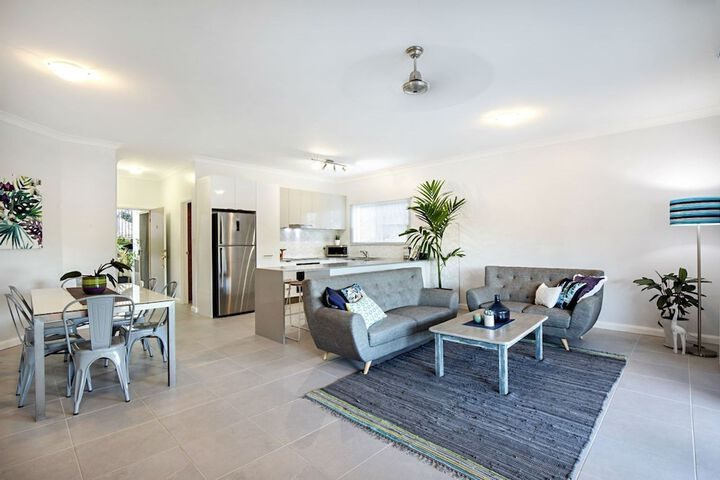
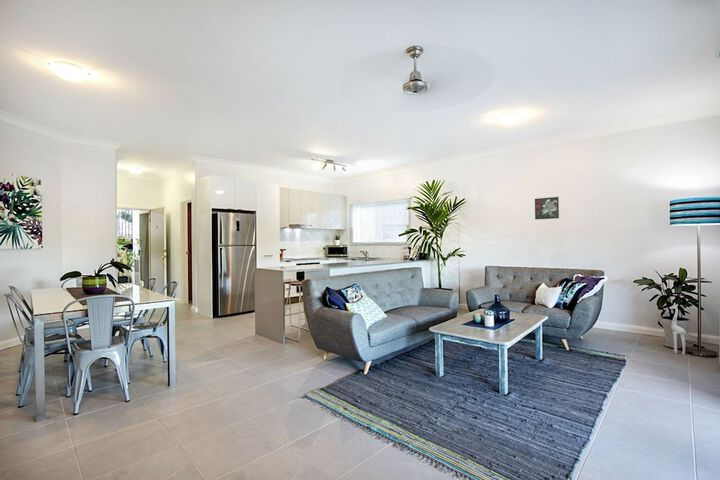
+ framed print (546, 208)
